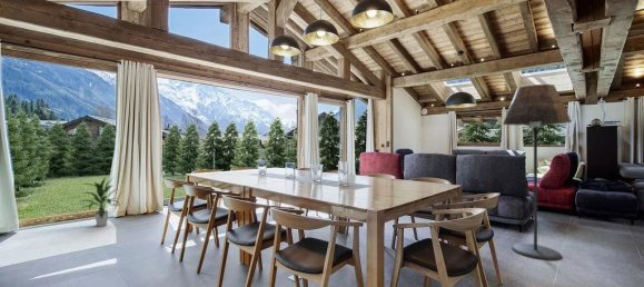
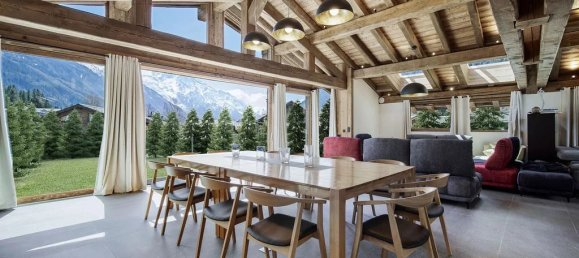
- indoor plant (100, 201)
- floor lamp (535, 169)
